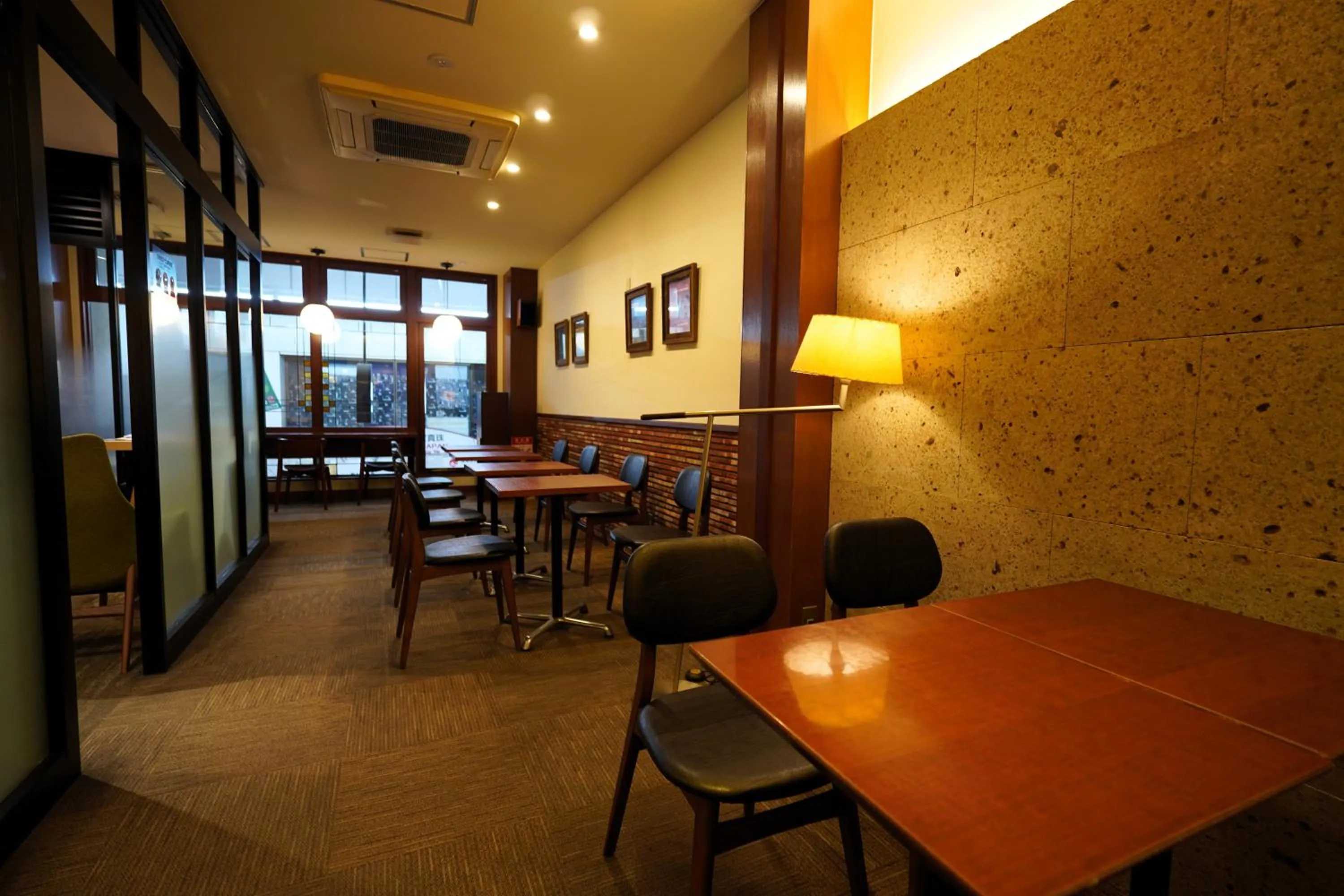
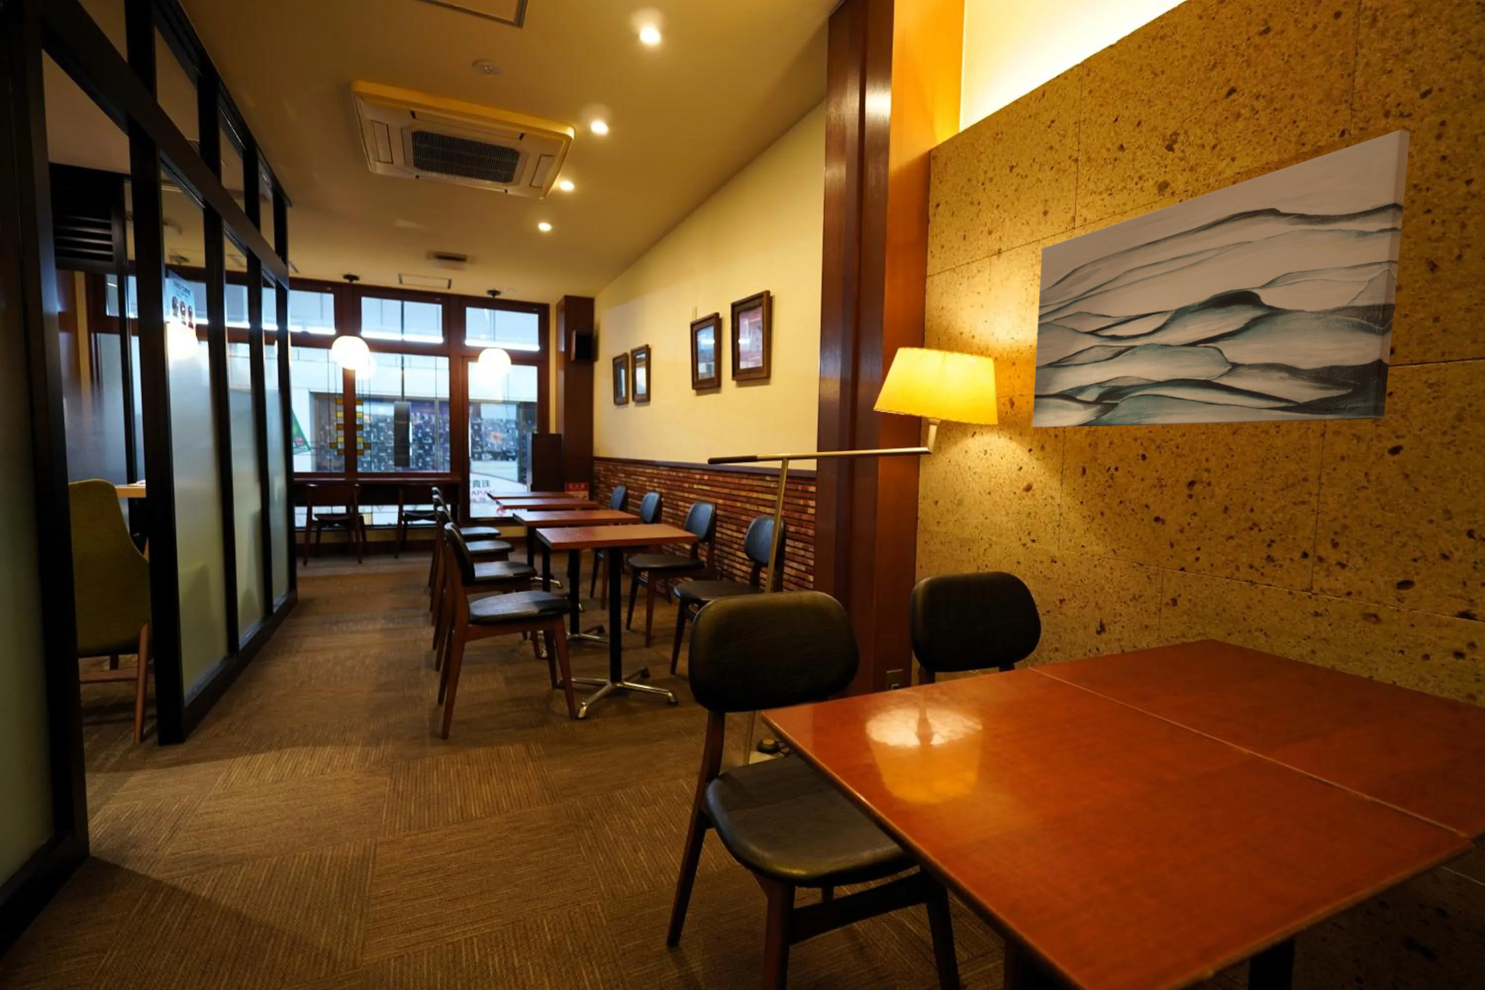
+ wall art (1176, 315)
